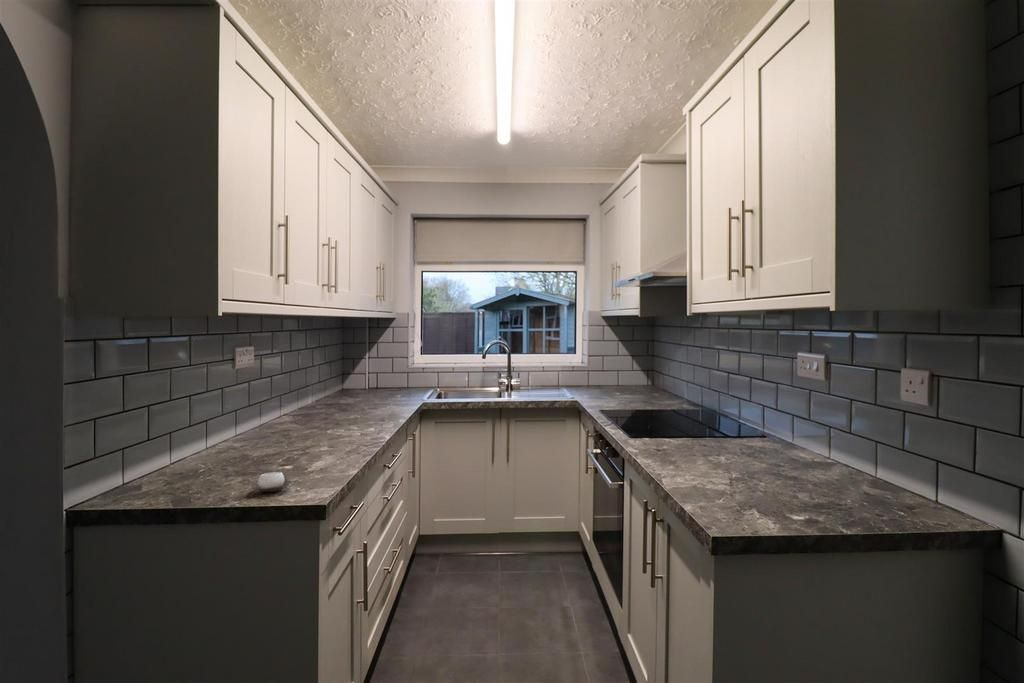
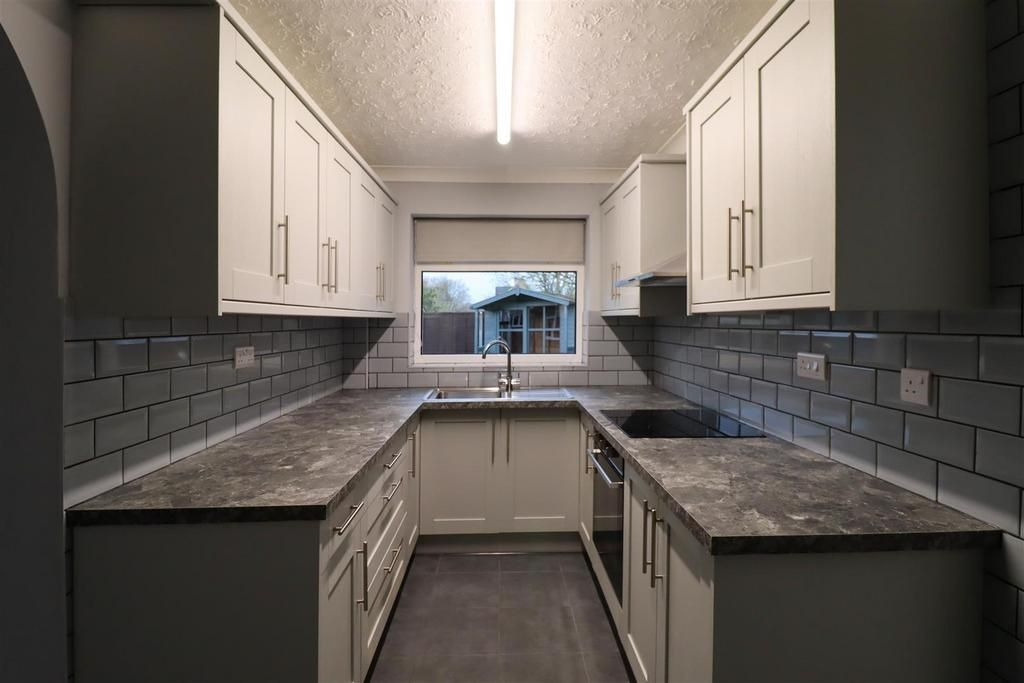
- cup (271, 481)
